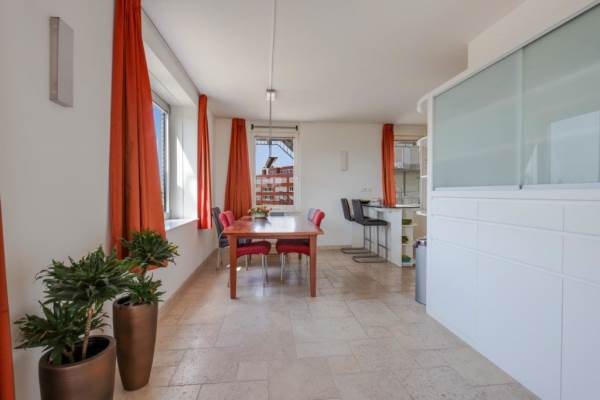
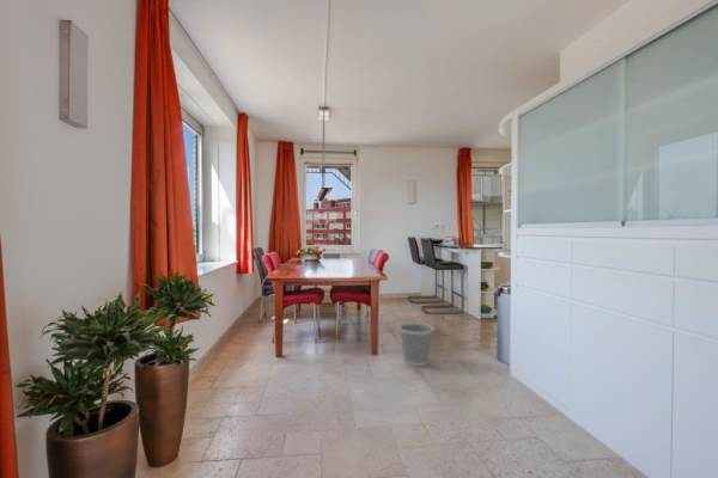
+ wastebasket (415, 344)
